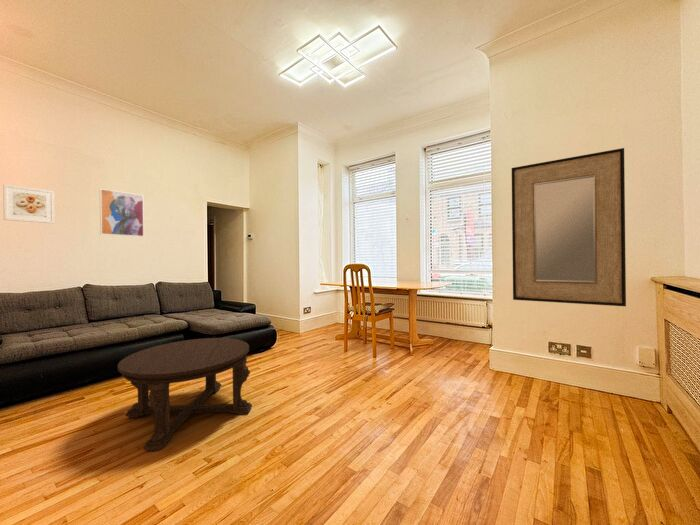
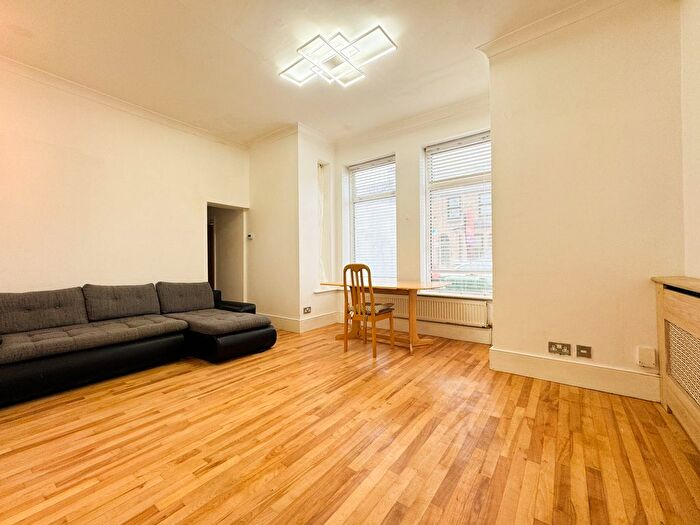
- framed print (30, 204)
- coffee table (189, 380)
- home mirror (563, 231)
- wall art (122, 213)
